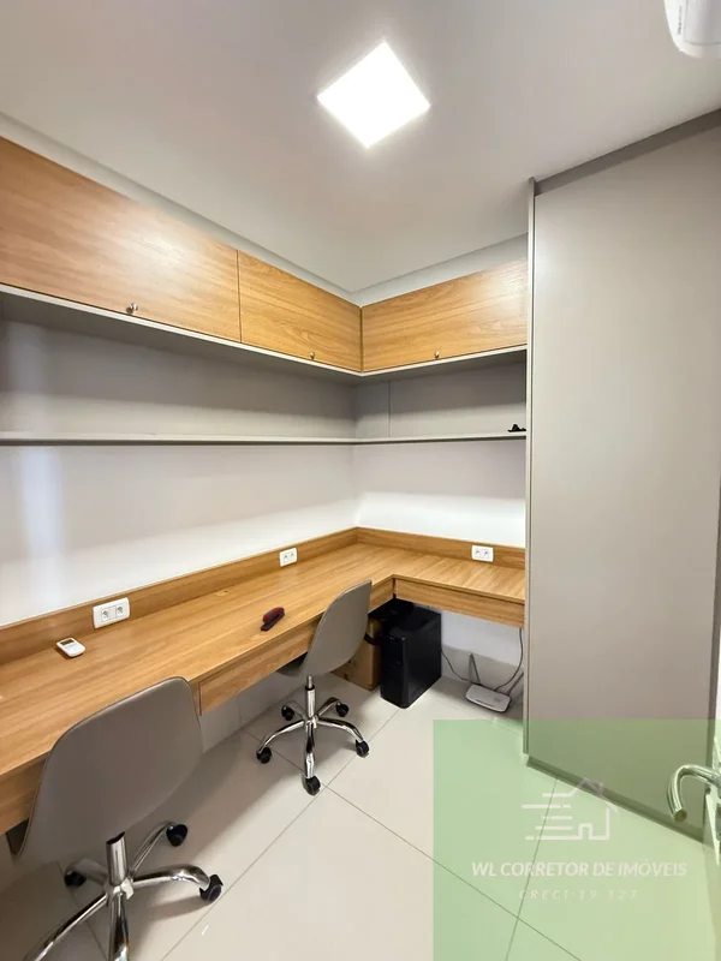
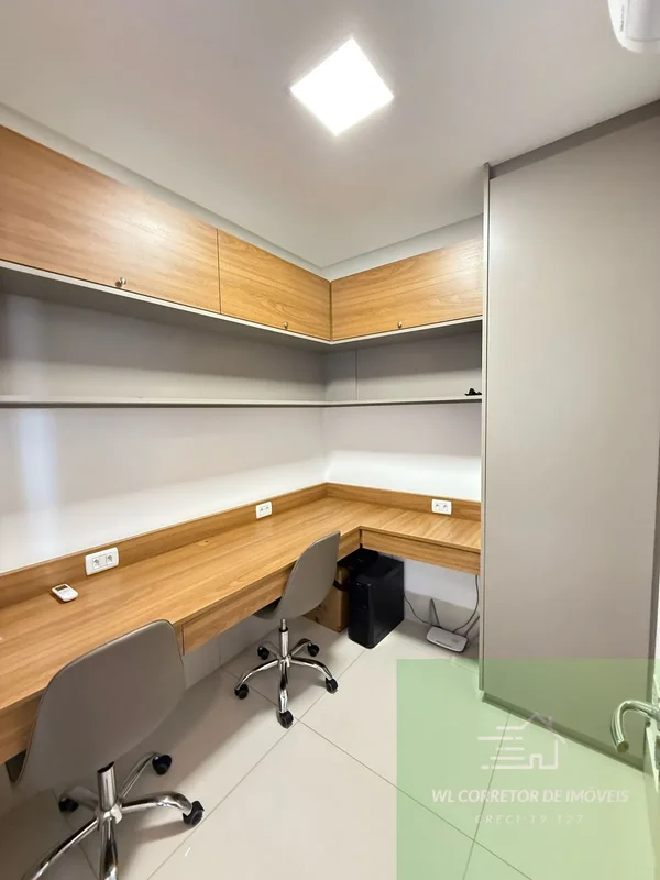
- stapler (273, 615)
